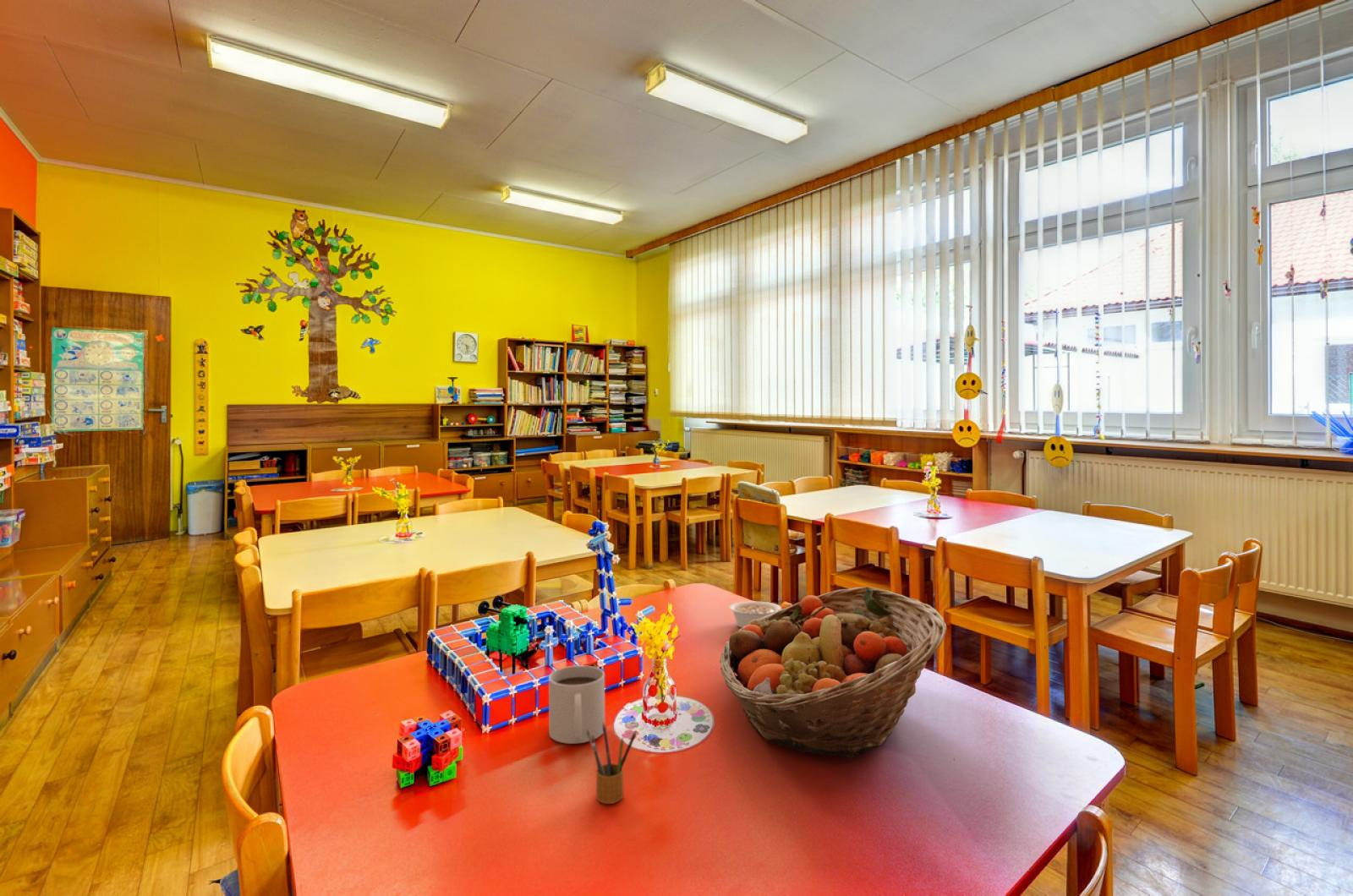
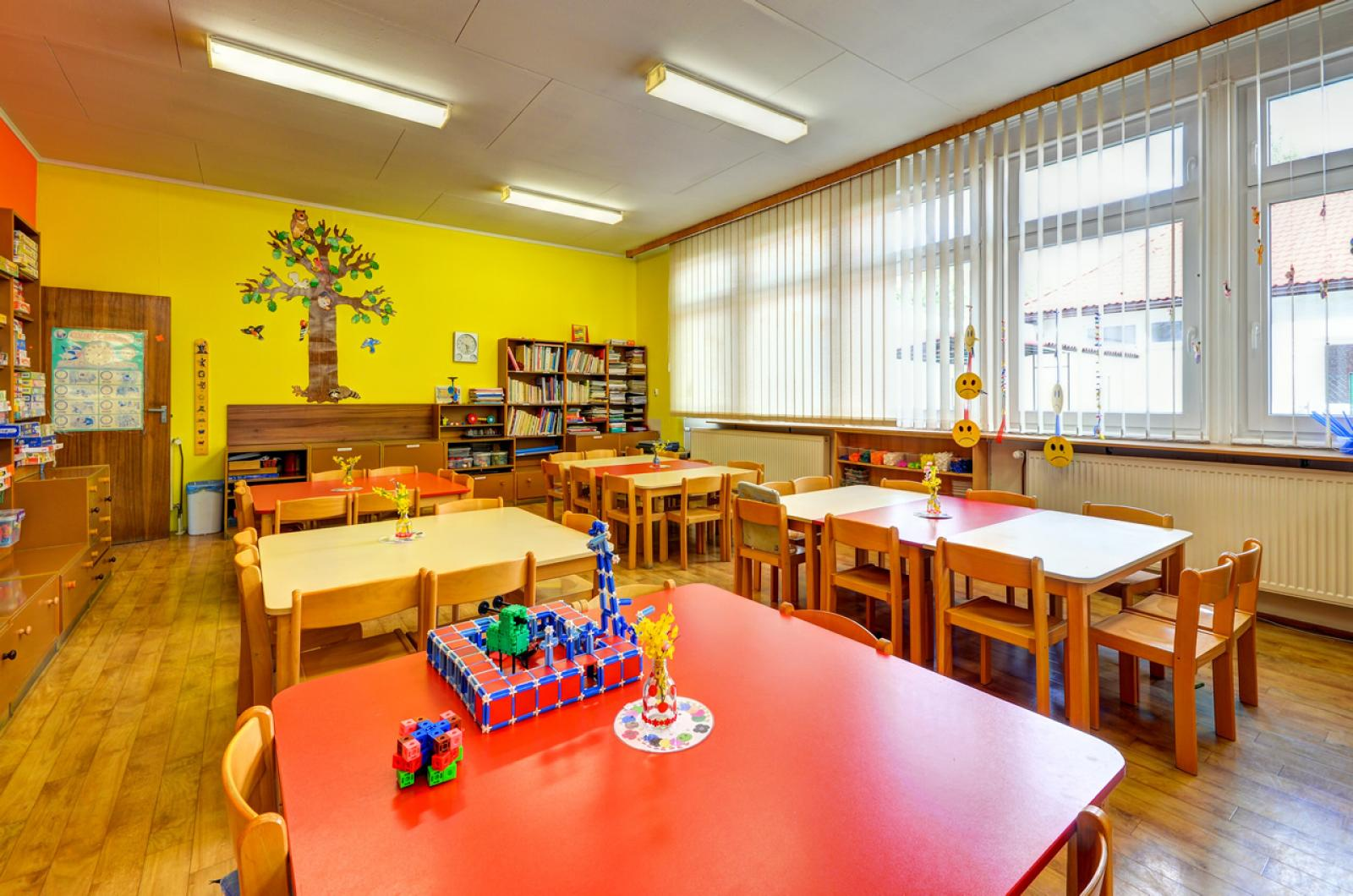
- pencil box (611, 762)
- legume (757, 614)
- fruit basket (825, 658)
- mug (577, 708)
